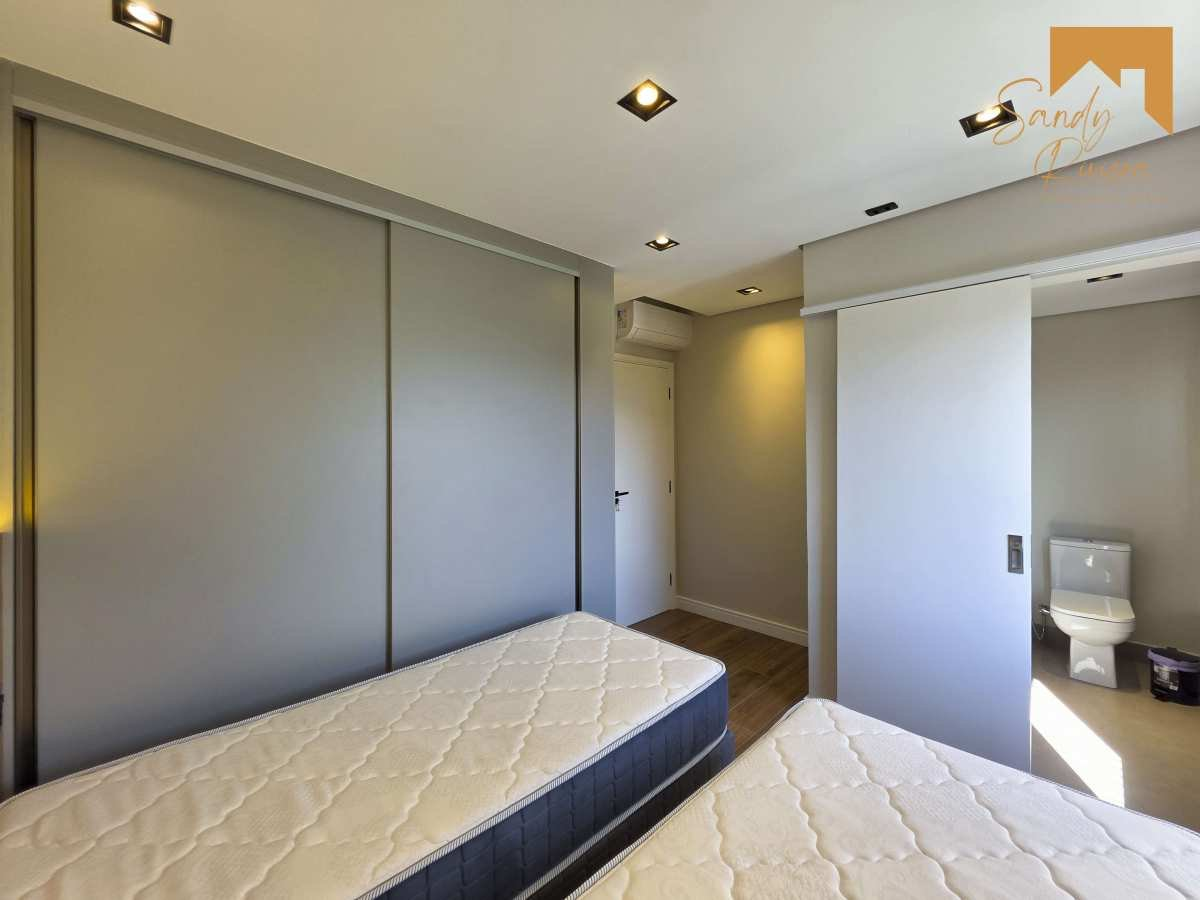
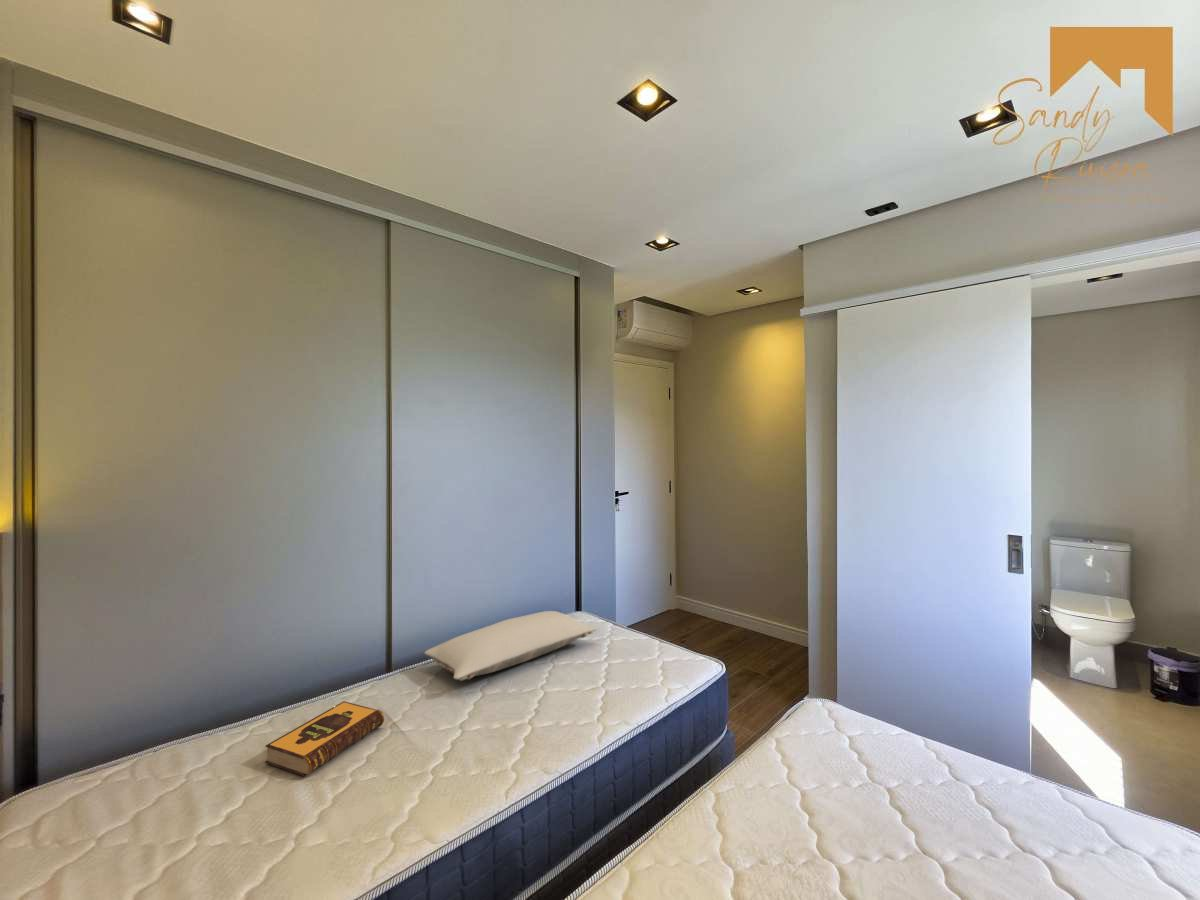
+ hardback book (328, 735)
+ pillow (514, 639)
